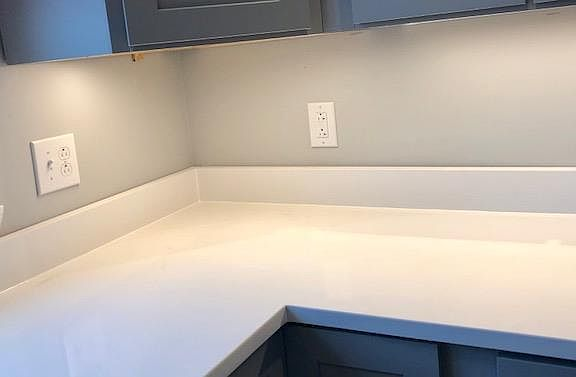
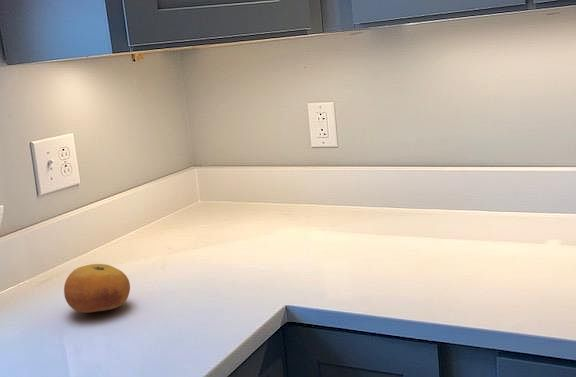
+ fruit (96, 288)
